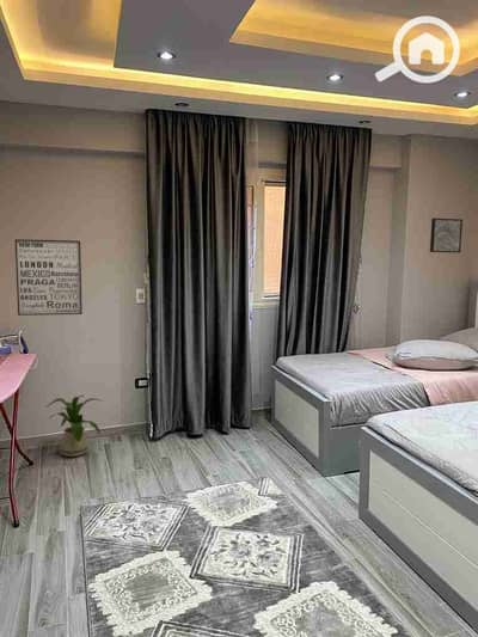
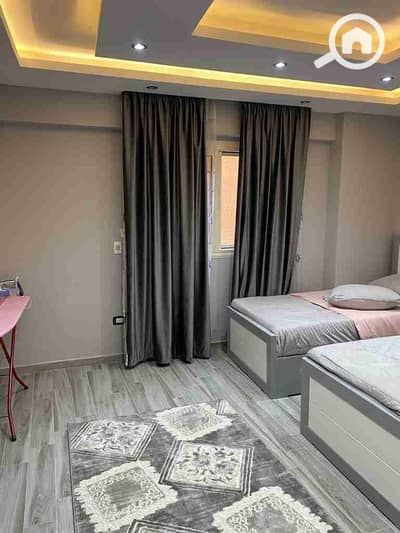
- wall art (49, 277)
- wall art (446, 235)
- house plant (75, 419)
